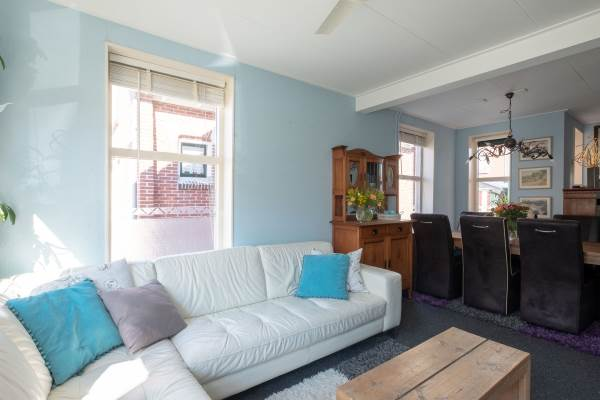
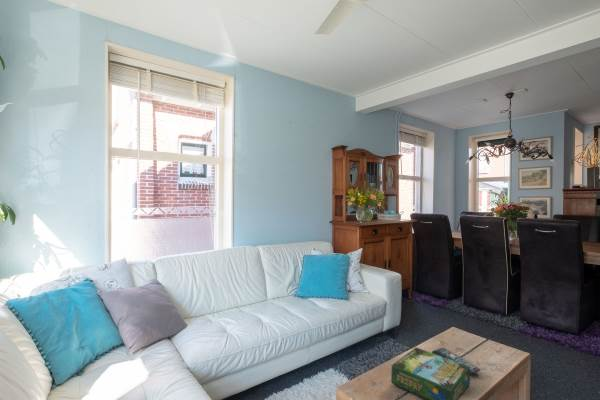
+ remote control (454, 360)
+ board game (430, 374)
